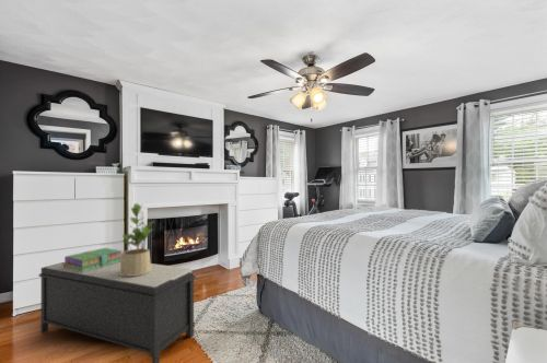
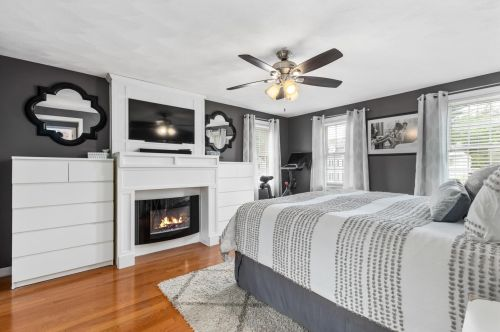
- bench (116, 301)
- stack of books (94, 258)
- potted plant (138, 236)
